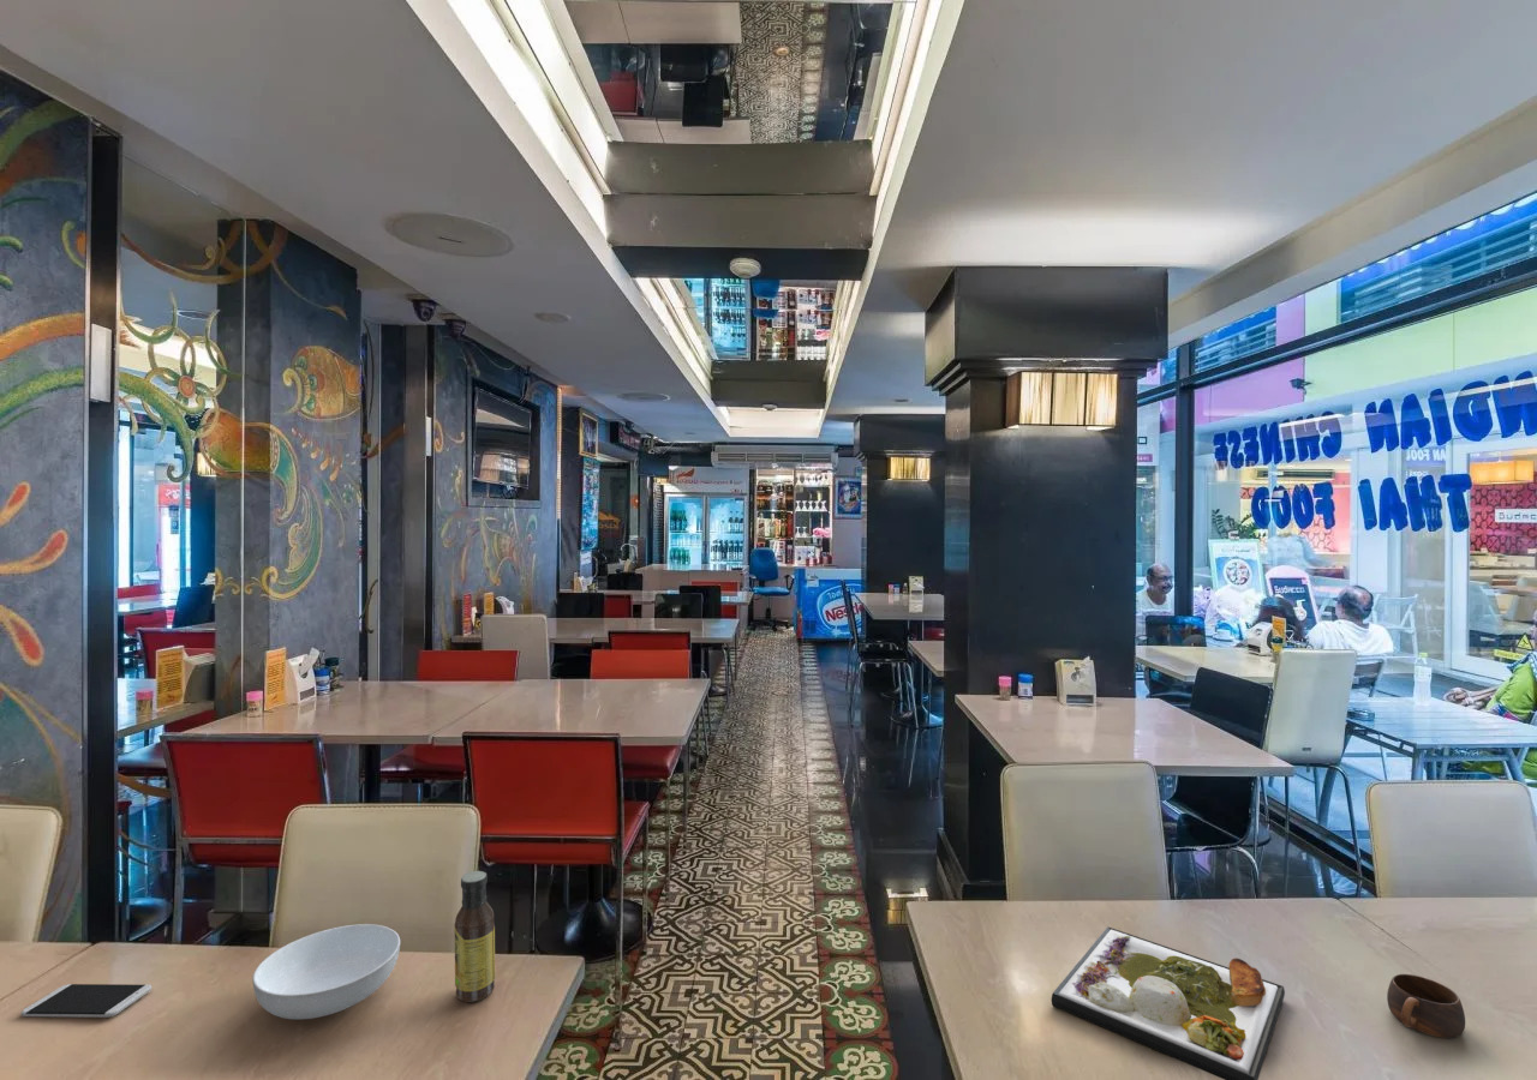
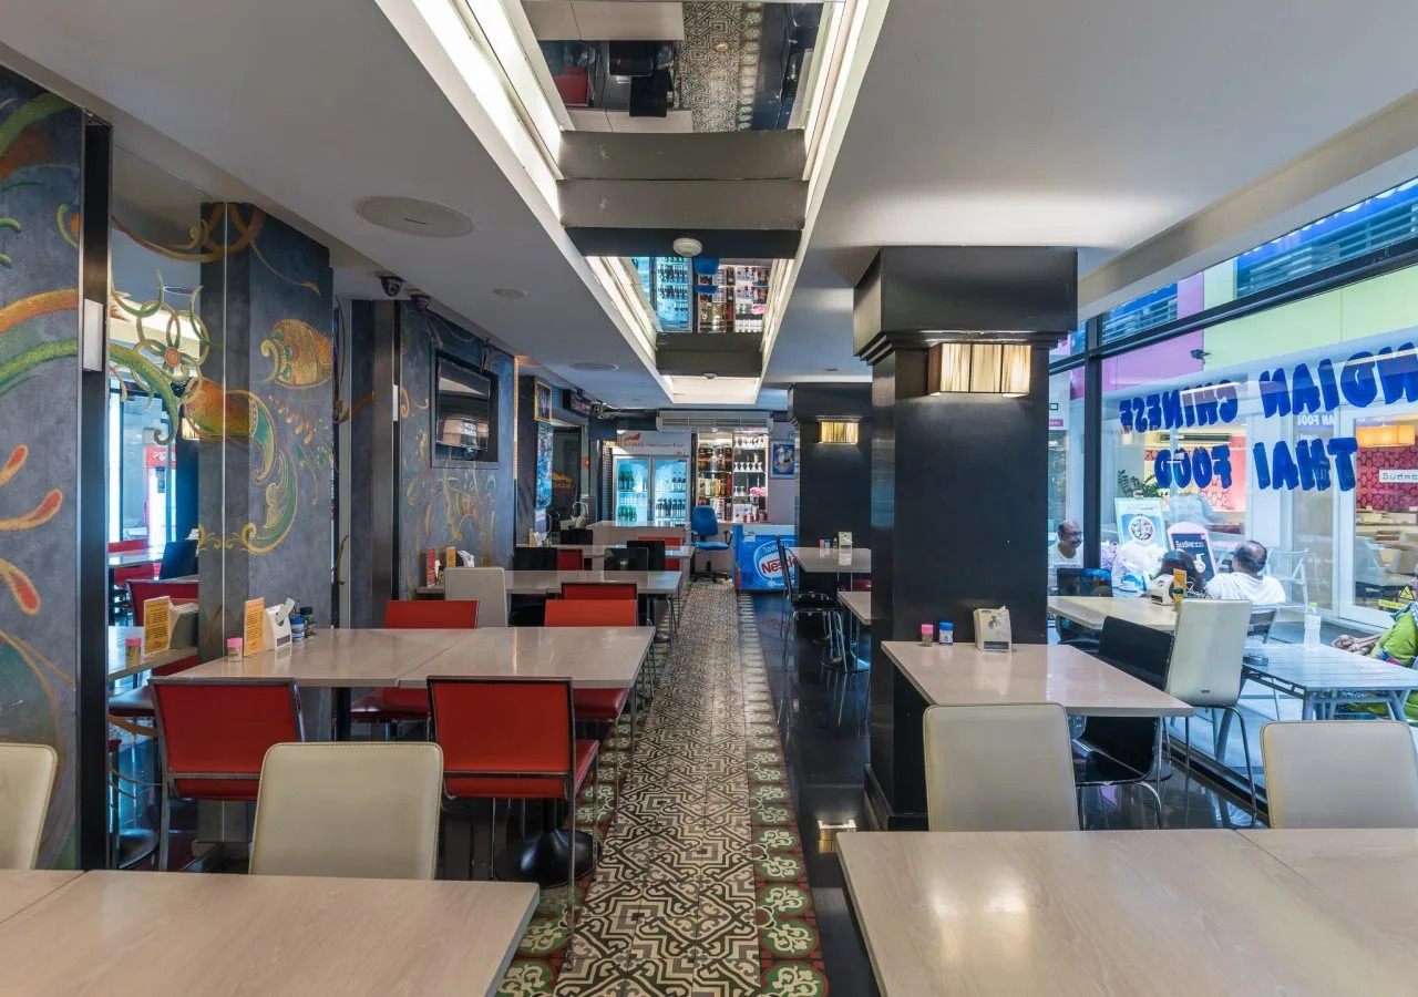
- sauce bottle (474, 934)
- dinner plate (1168, 986)
- smartphone (88, 1000)
- serving bowl (329, 976)
- cup (1418, 1006)
